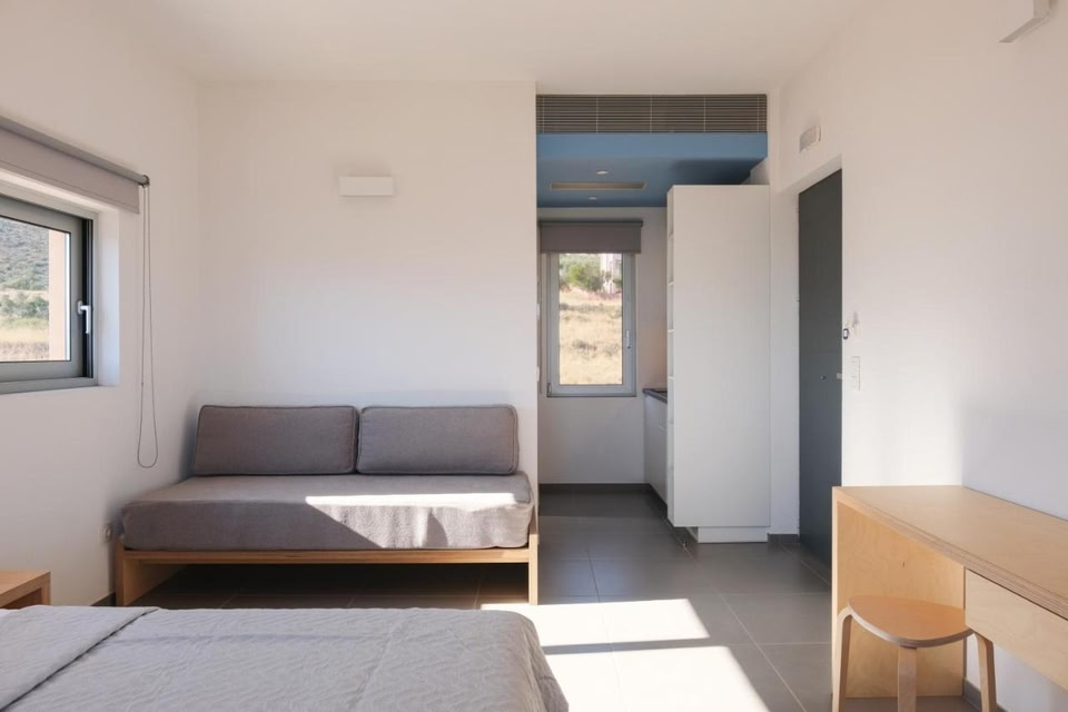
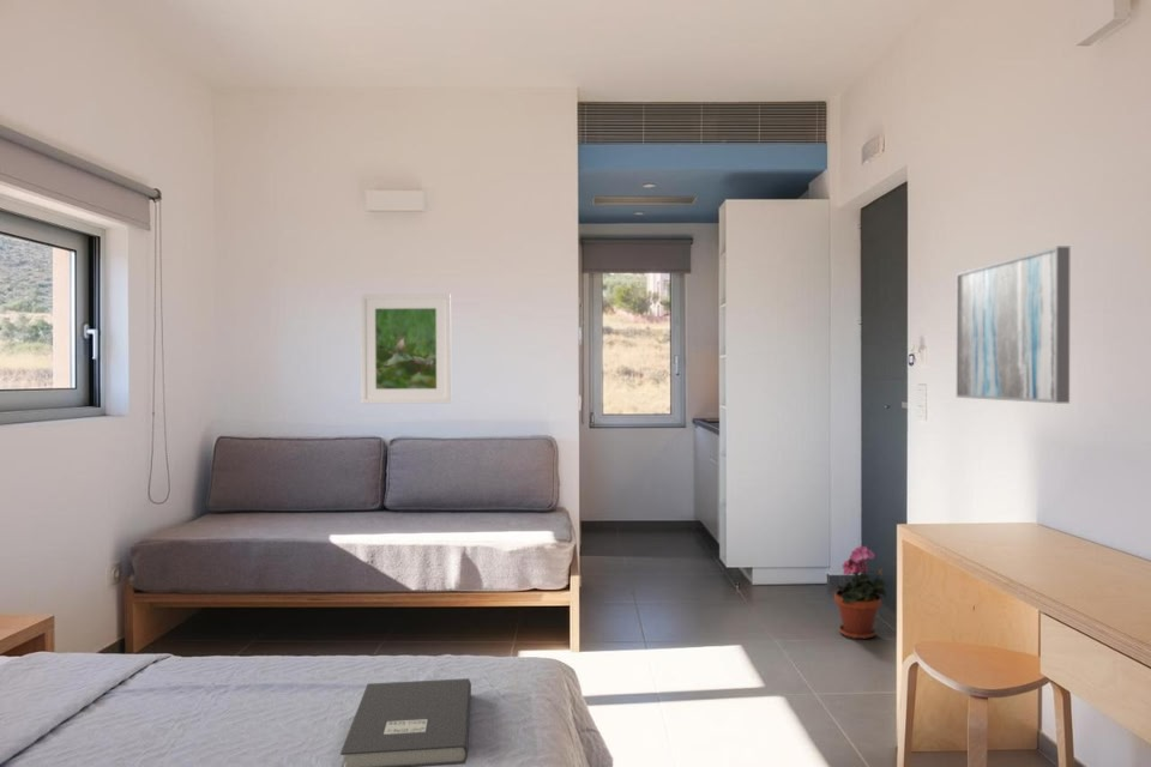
+ wall art (1006, 331)
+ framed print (405, 349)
+ book (412, 719)
+ potted plant (858, 588)
